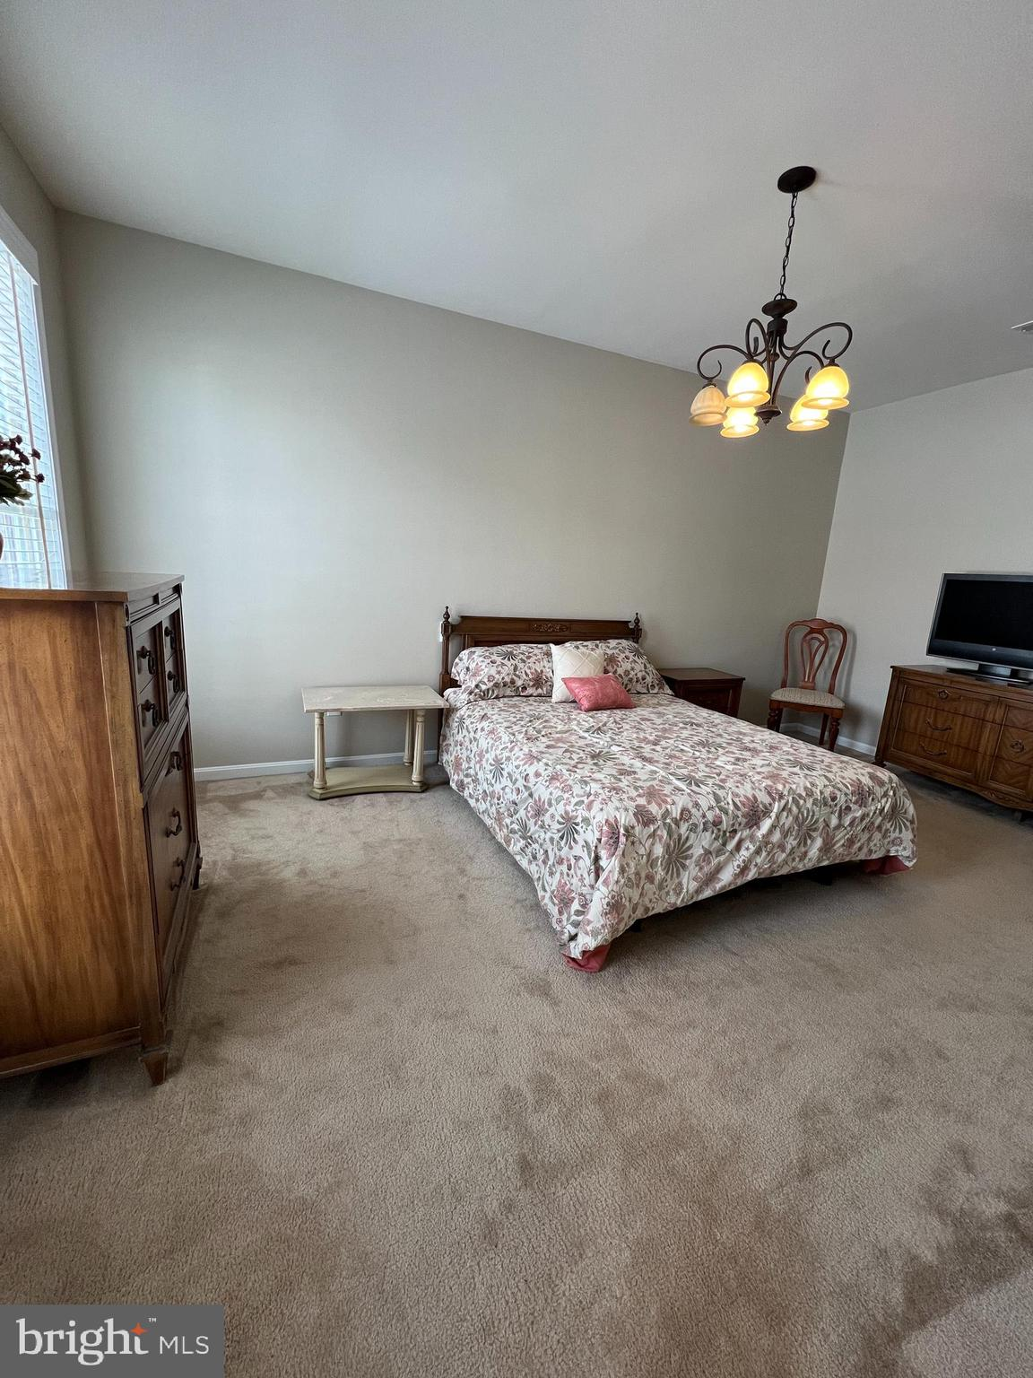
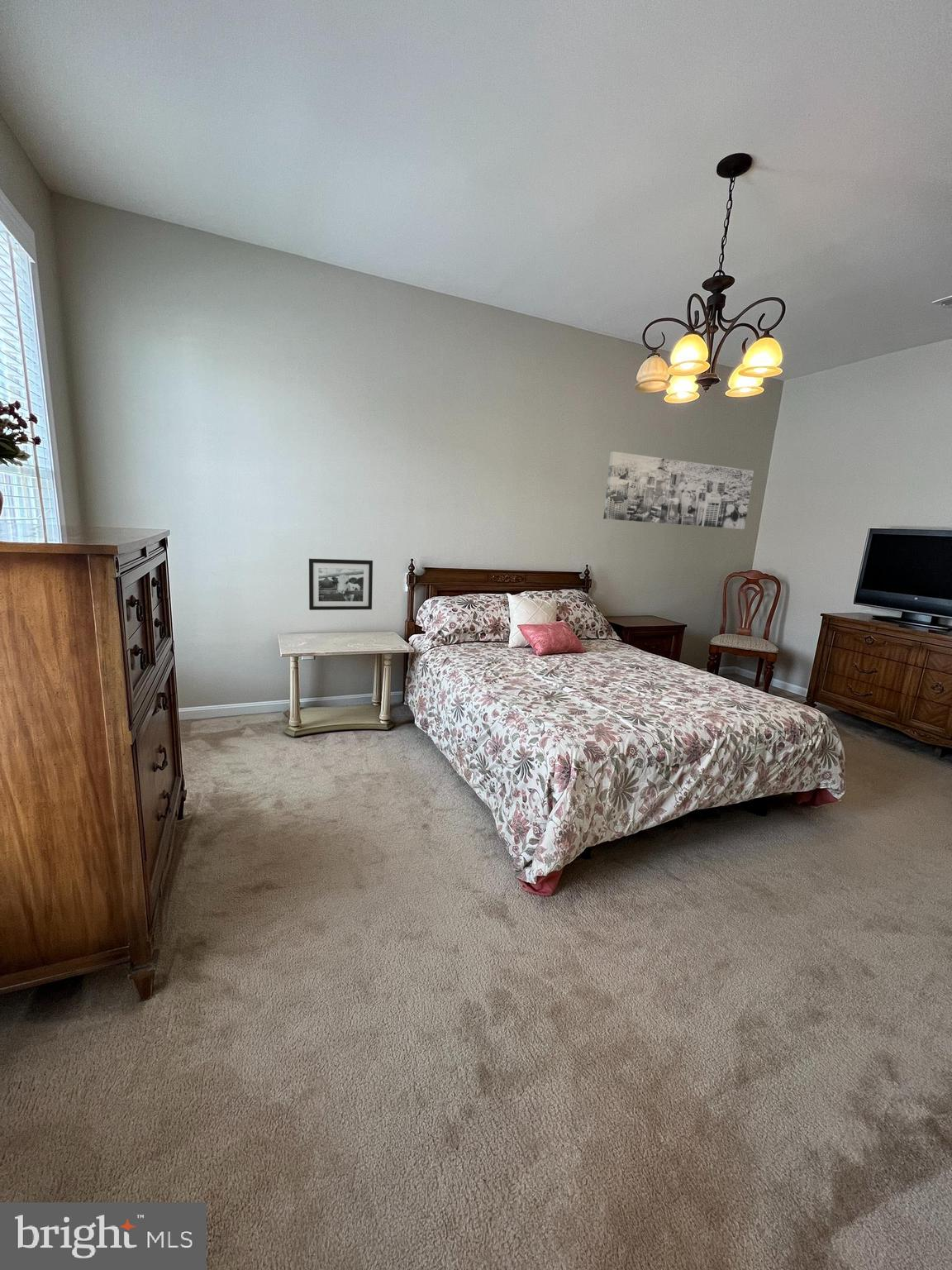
+ picture frame (341, 585)
+ wall art (682, 494)
